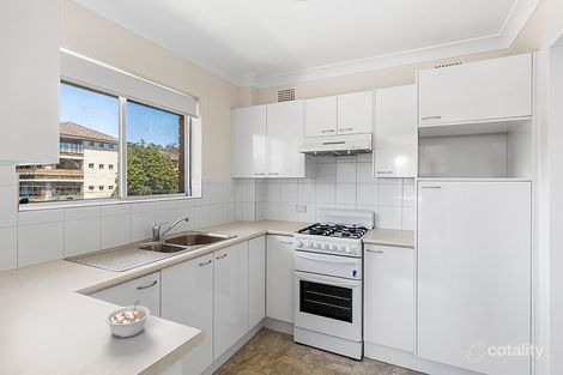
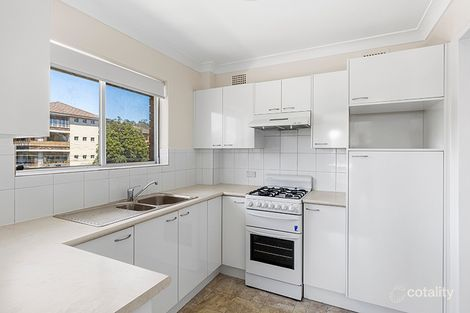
- legume (127, 320)
